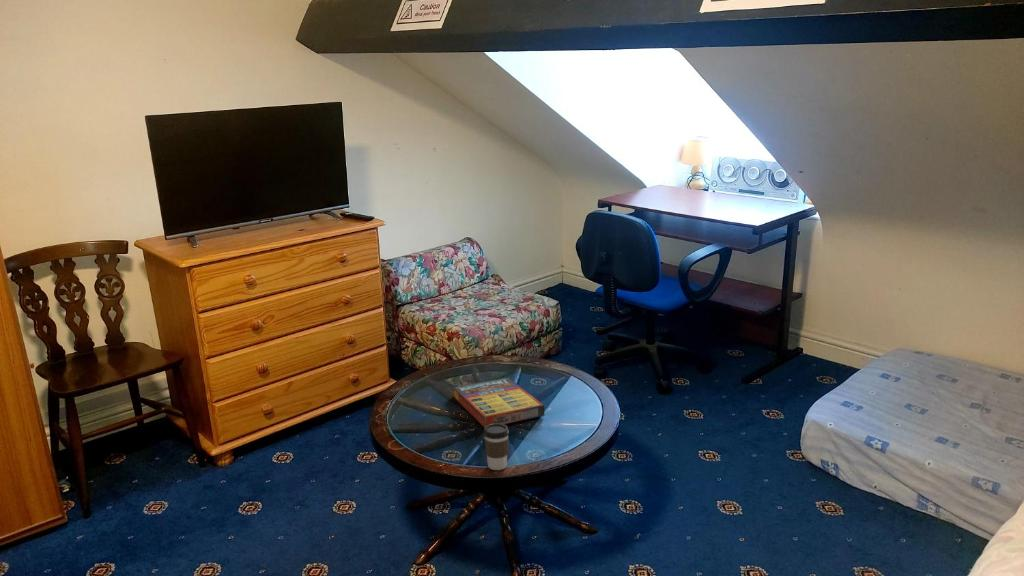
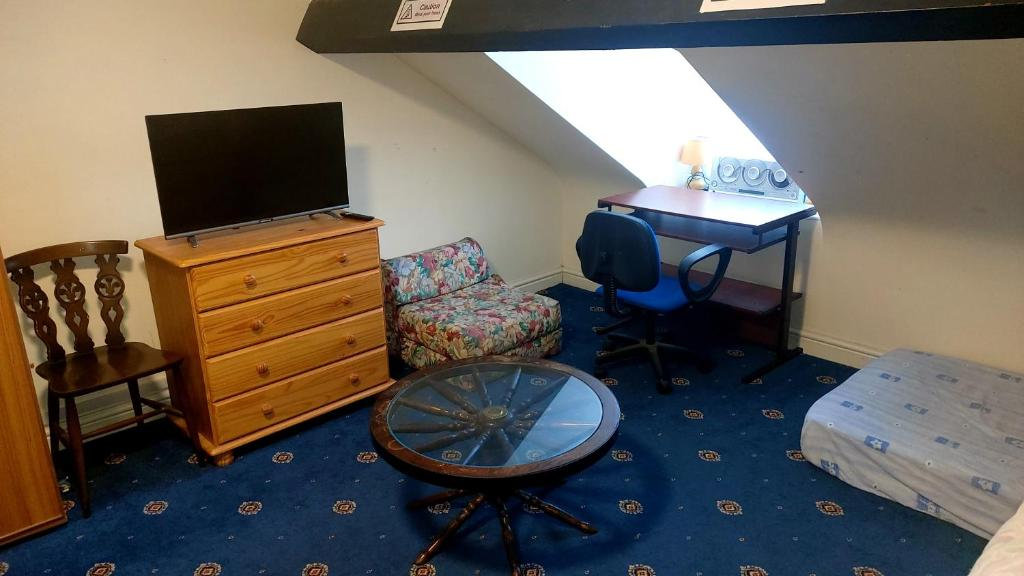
- game compilation box (497, 401)
- coffee cup (496, 447)
